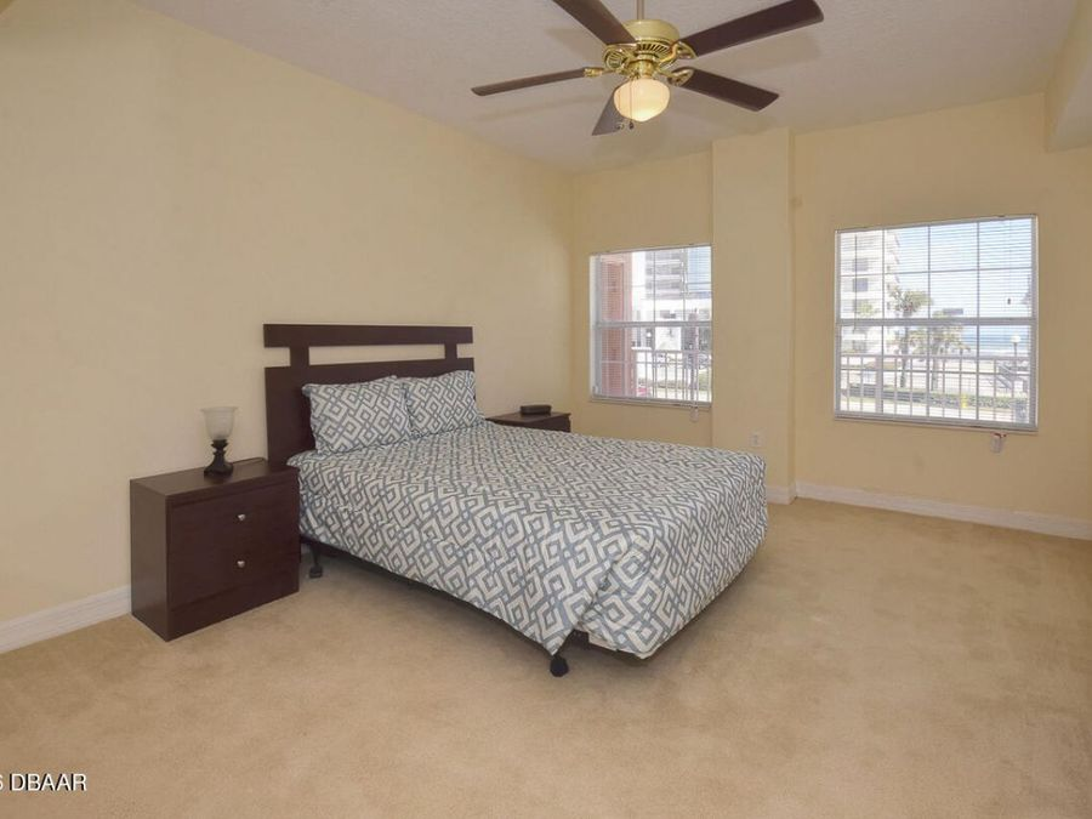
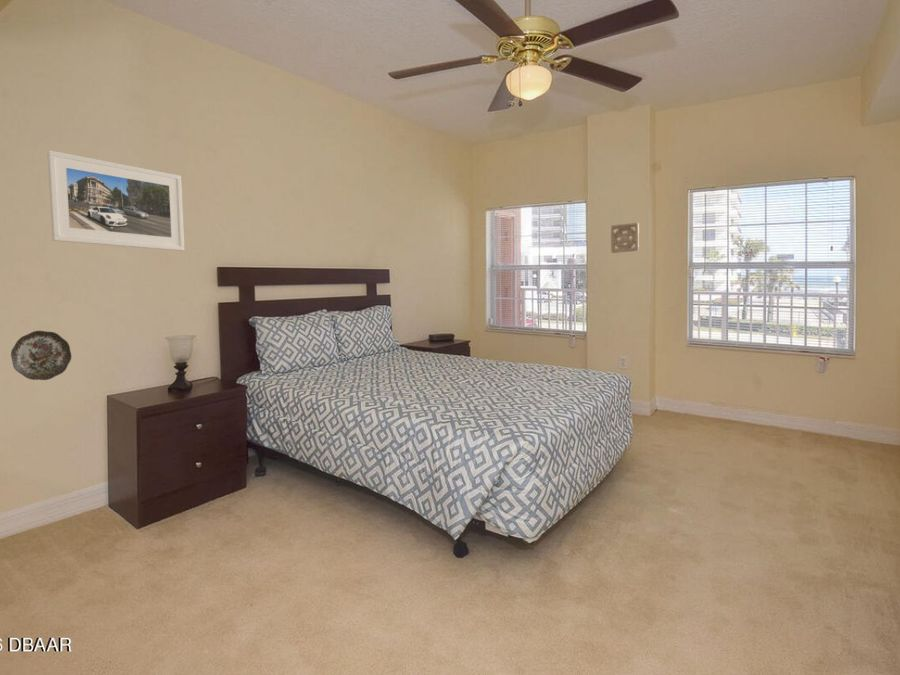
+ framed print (122, 205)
+ wall ornament (624, 238)
+ decorative plate (41, 355)
